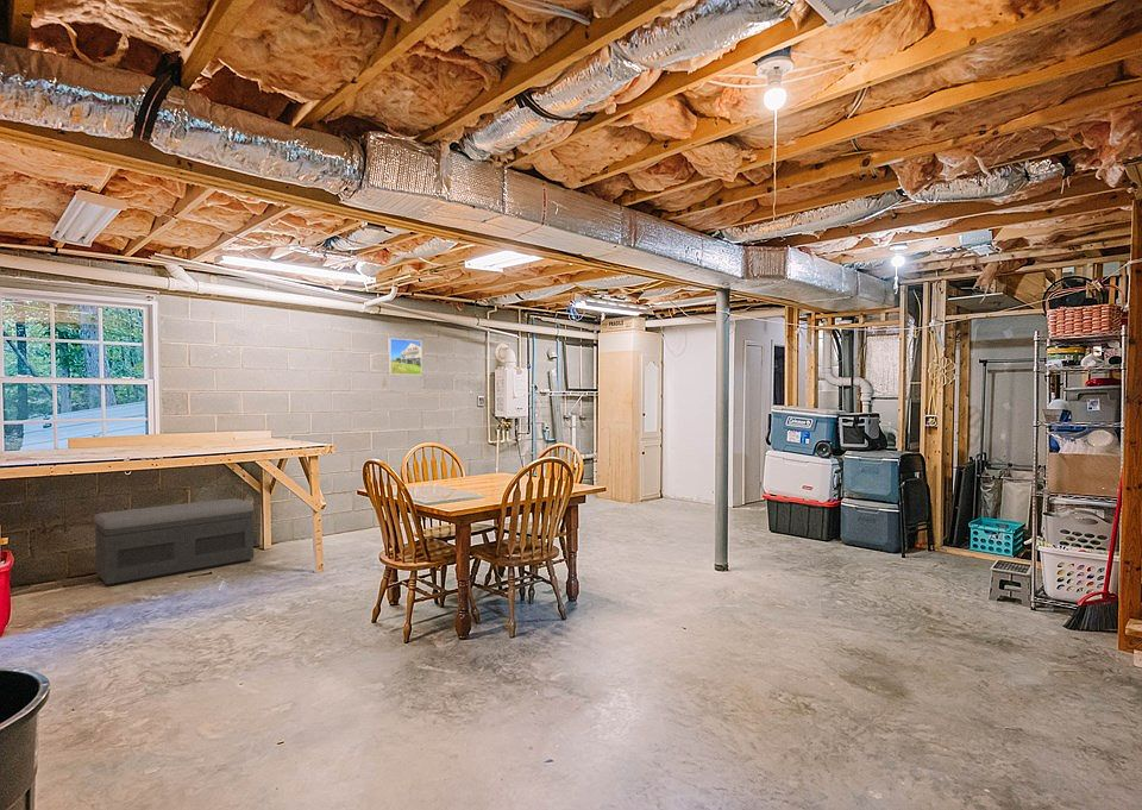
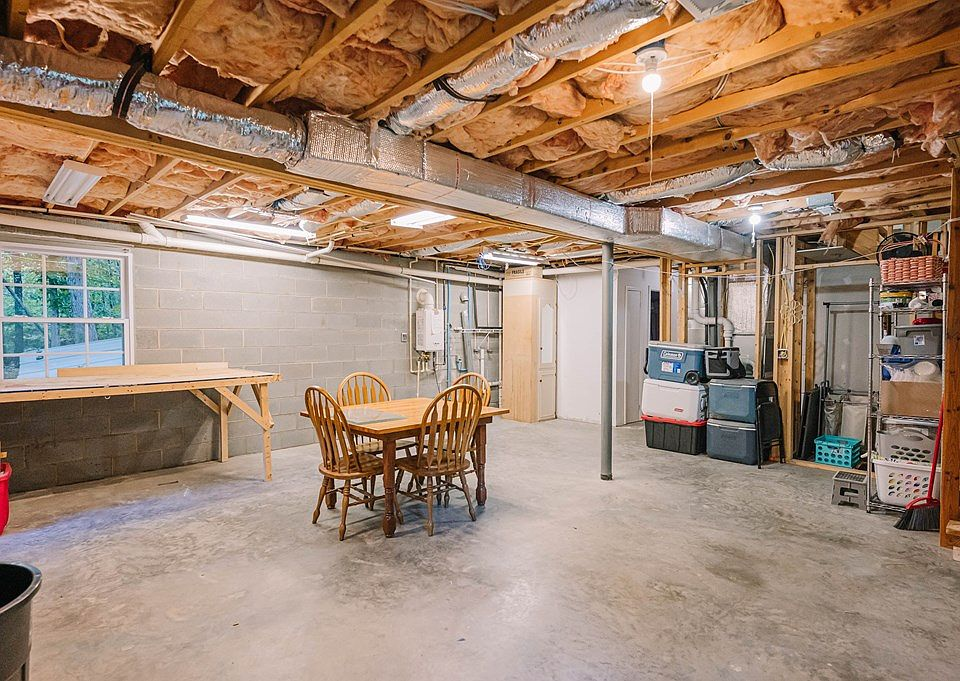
- storage bench (177, 536)
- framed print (404, 357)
